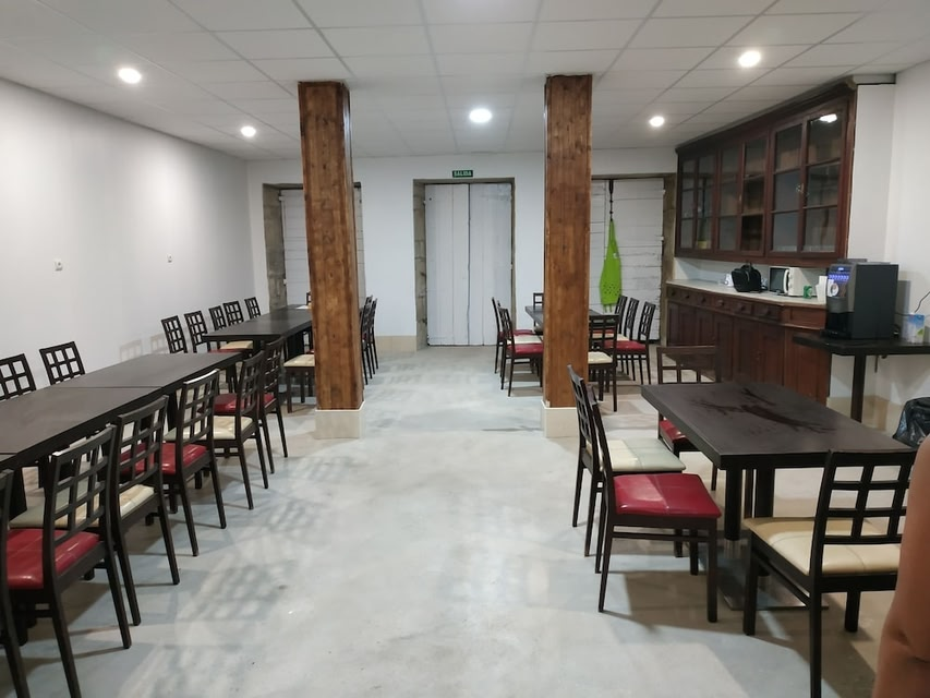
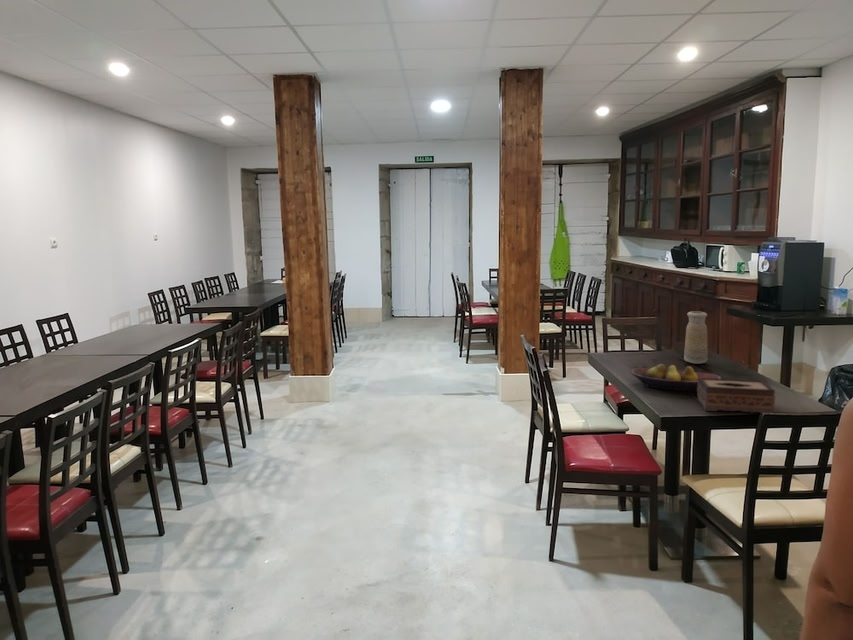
+ vase (696, 337)
+ fruit bowl (675, 376)
+ tissue box (734, 395)
